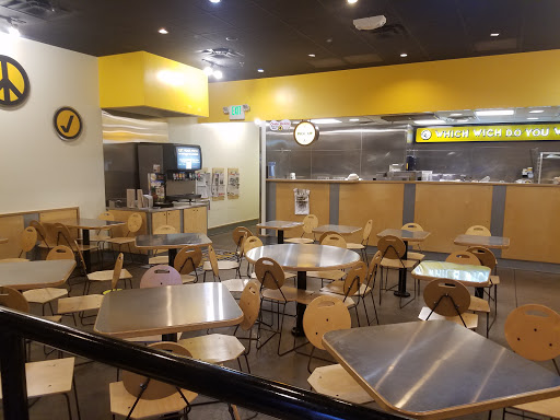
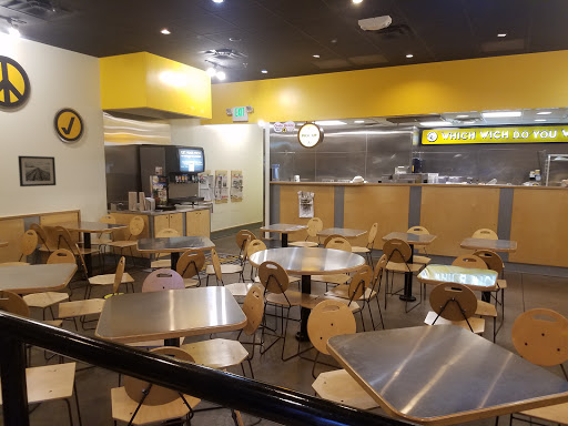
+ wall art (38, 171)
